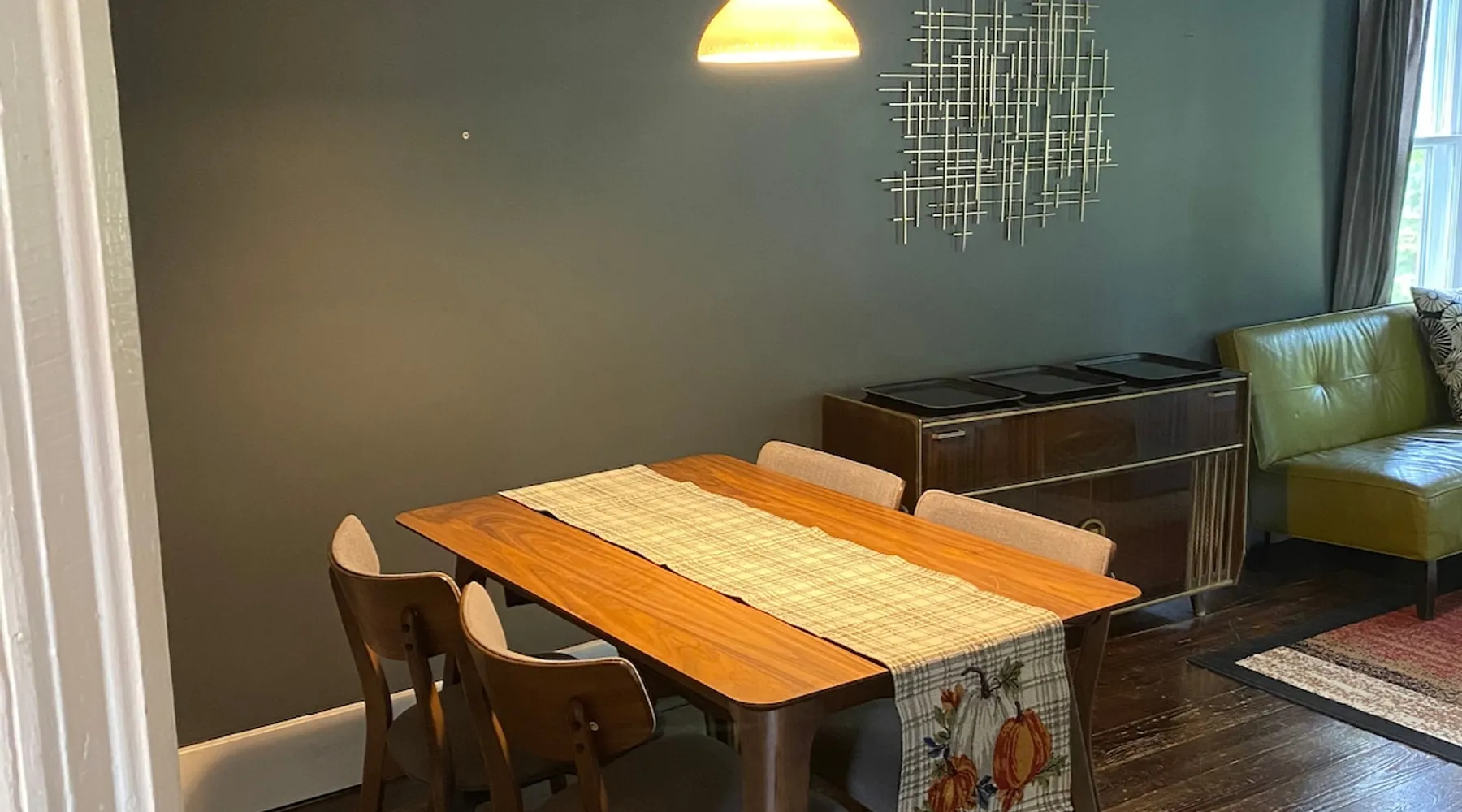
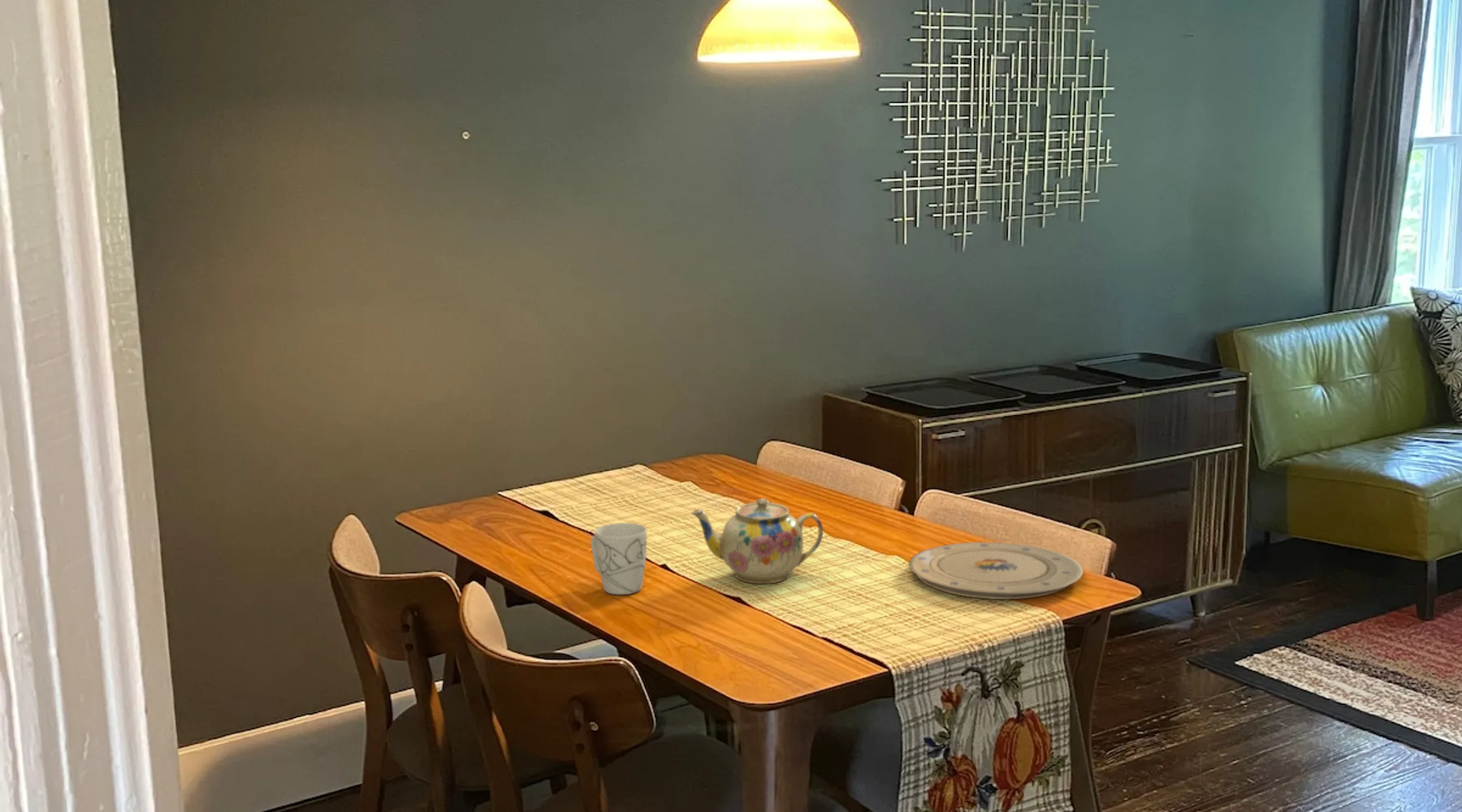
+ plate (994, 570)
+ mug (616, 557)
+ teapot (758, 538)
